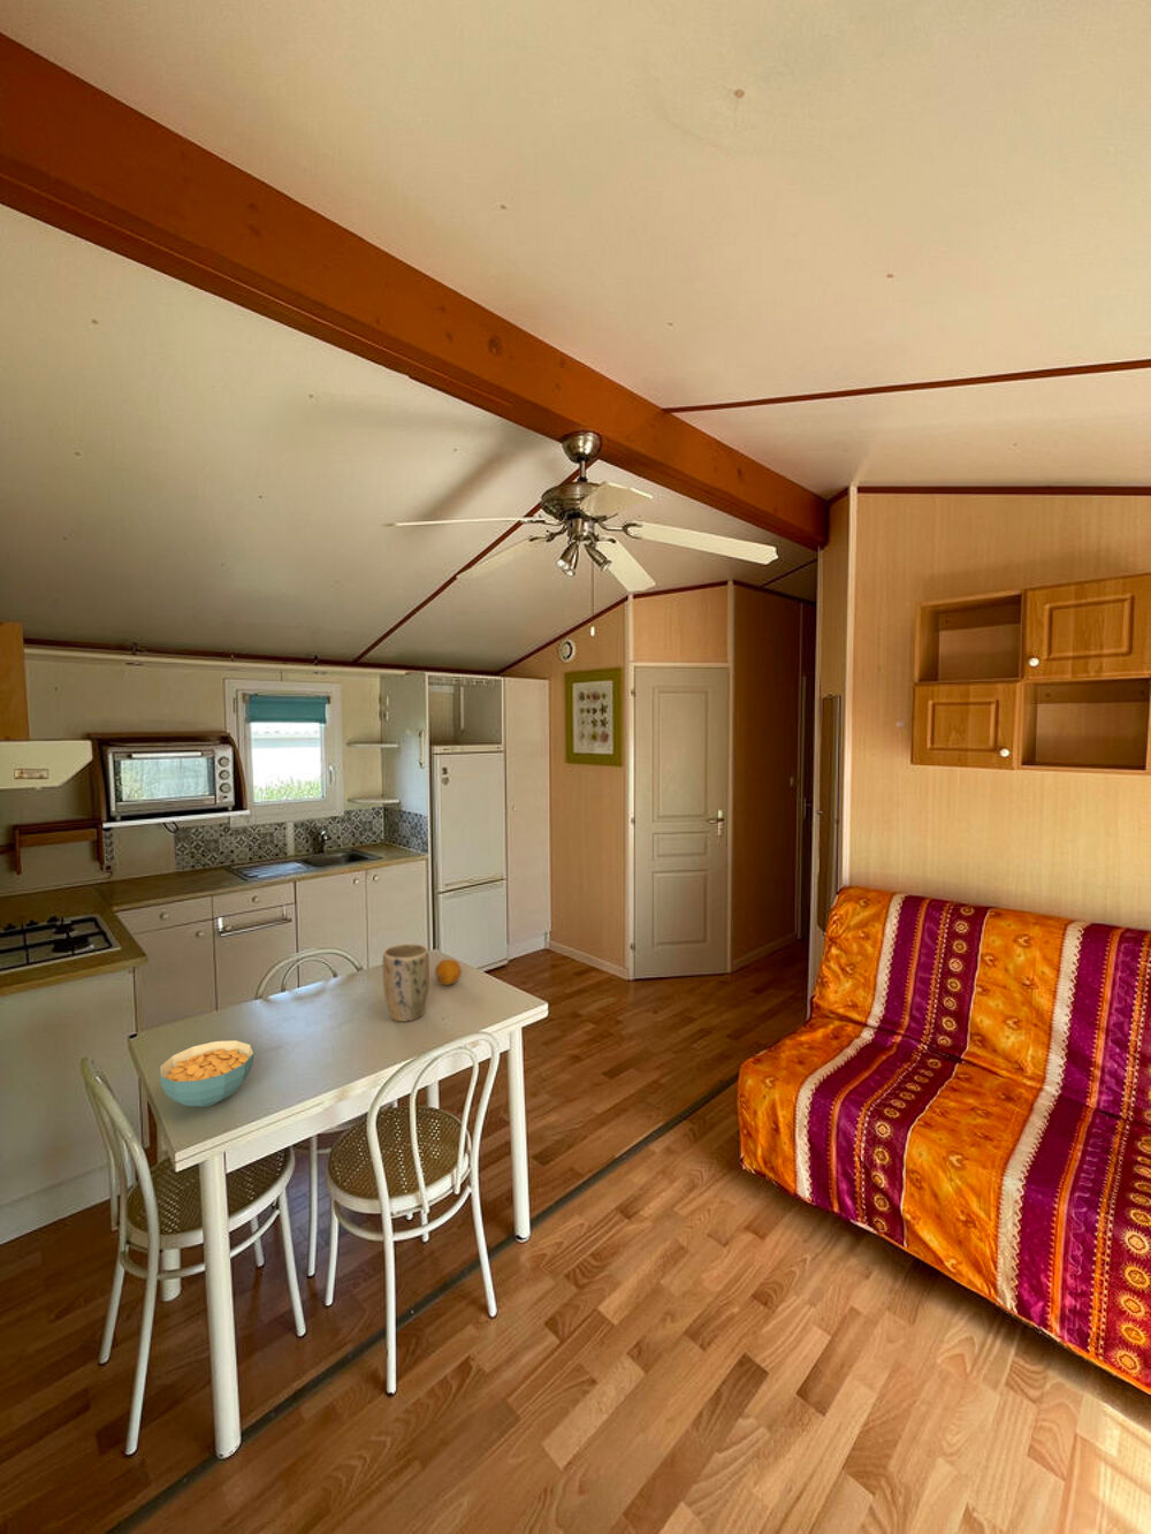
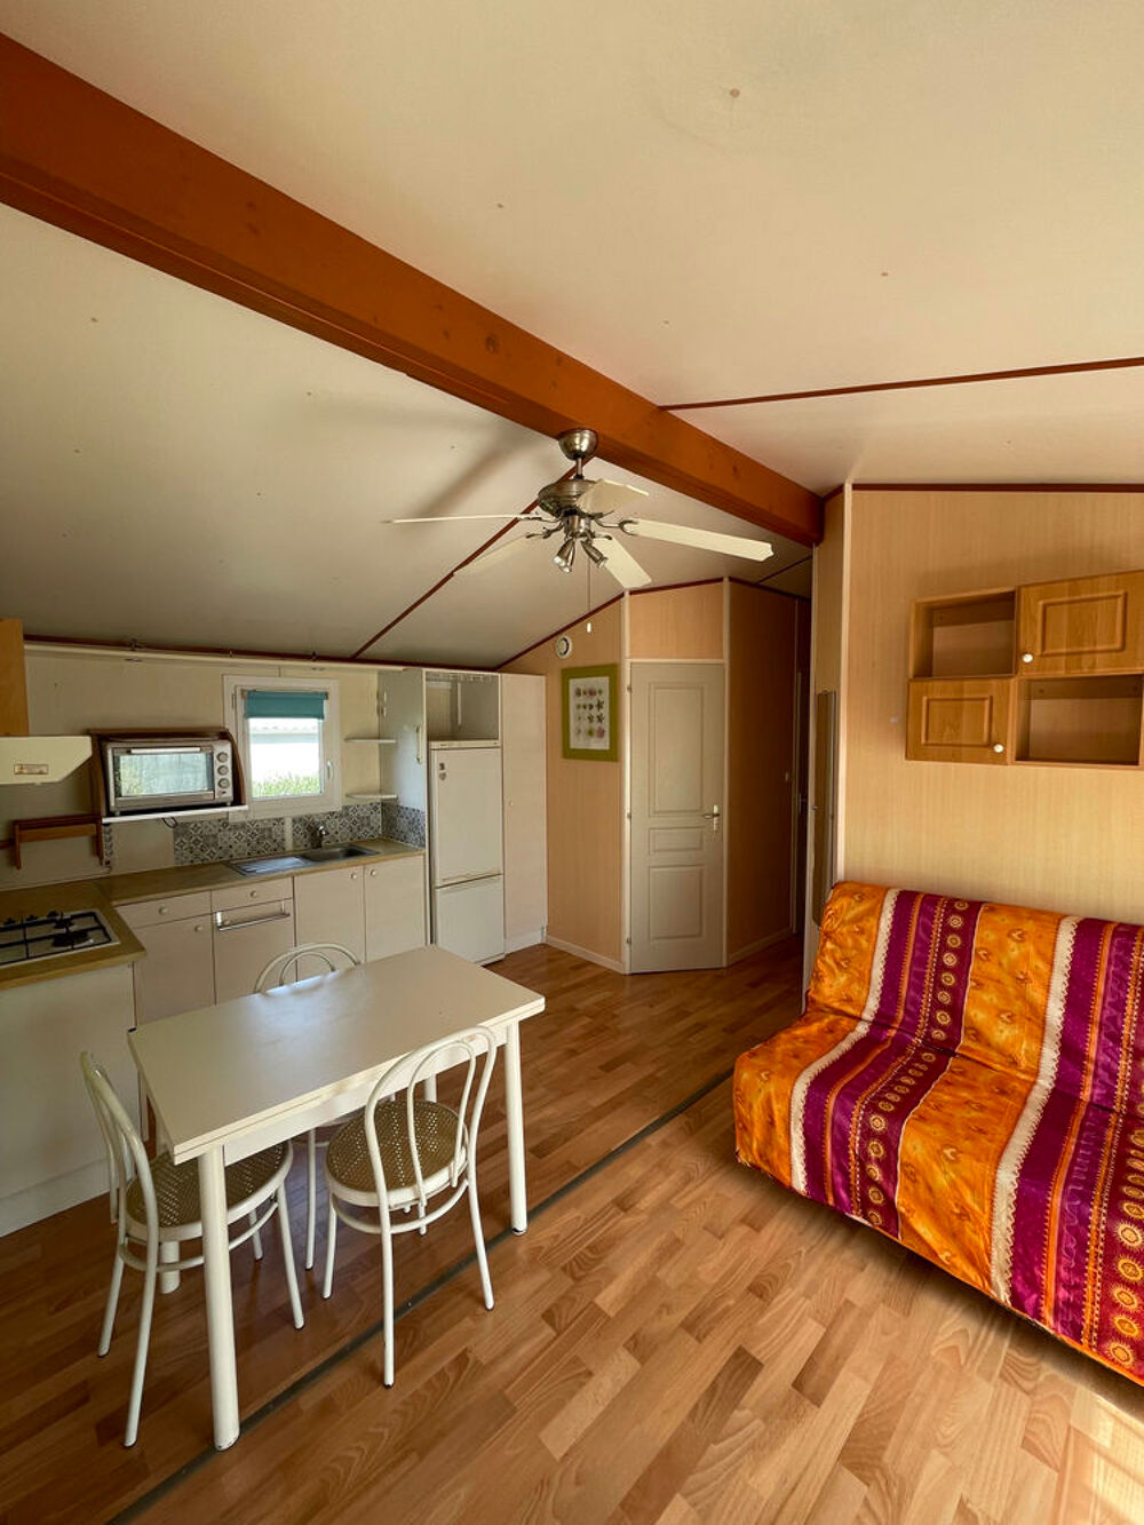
- cereal bowl (208, 1079)
- plant pot (406, 982)
- fruit (447, 971)
